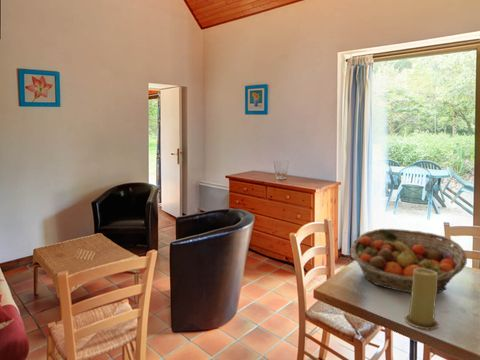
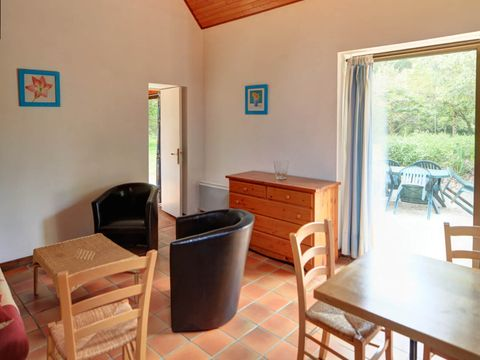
- candle (422, 296)
- fruit basket (404, 259)
